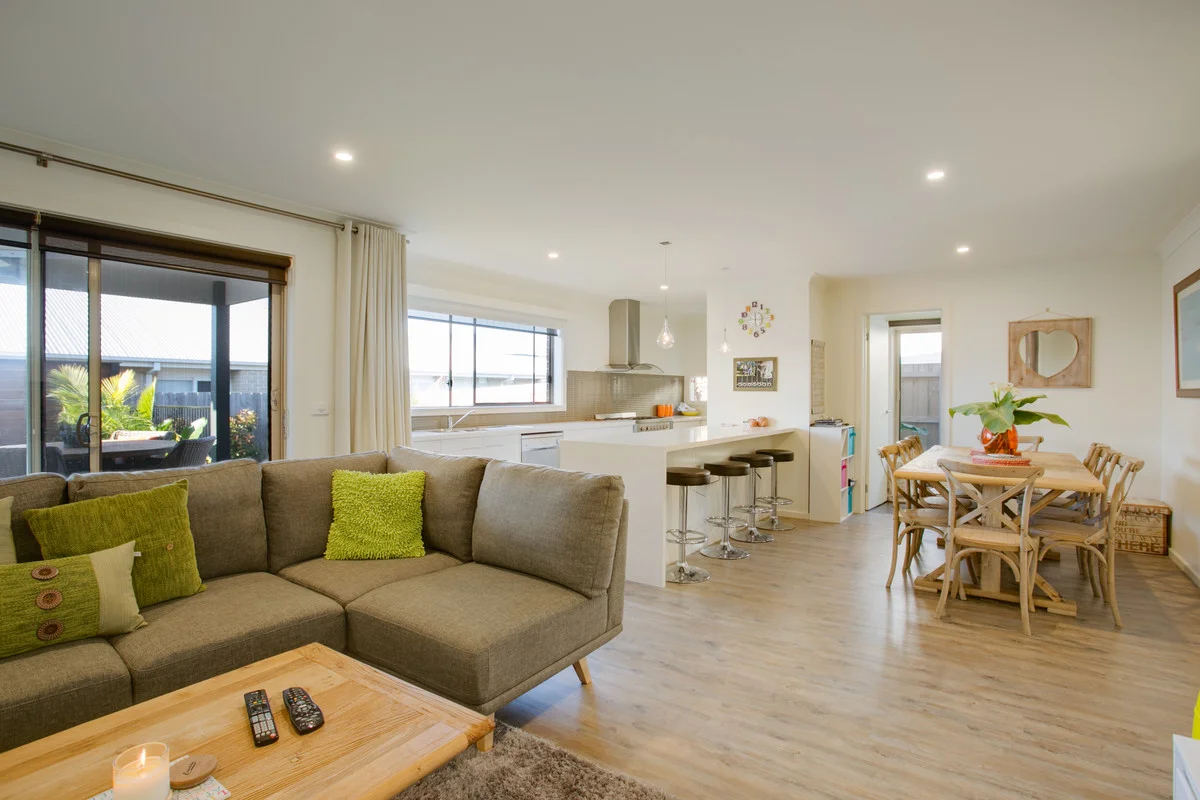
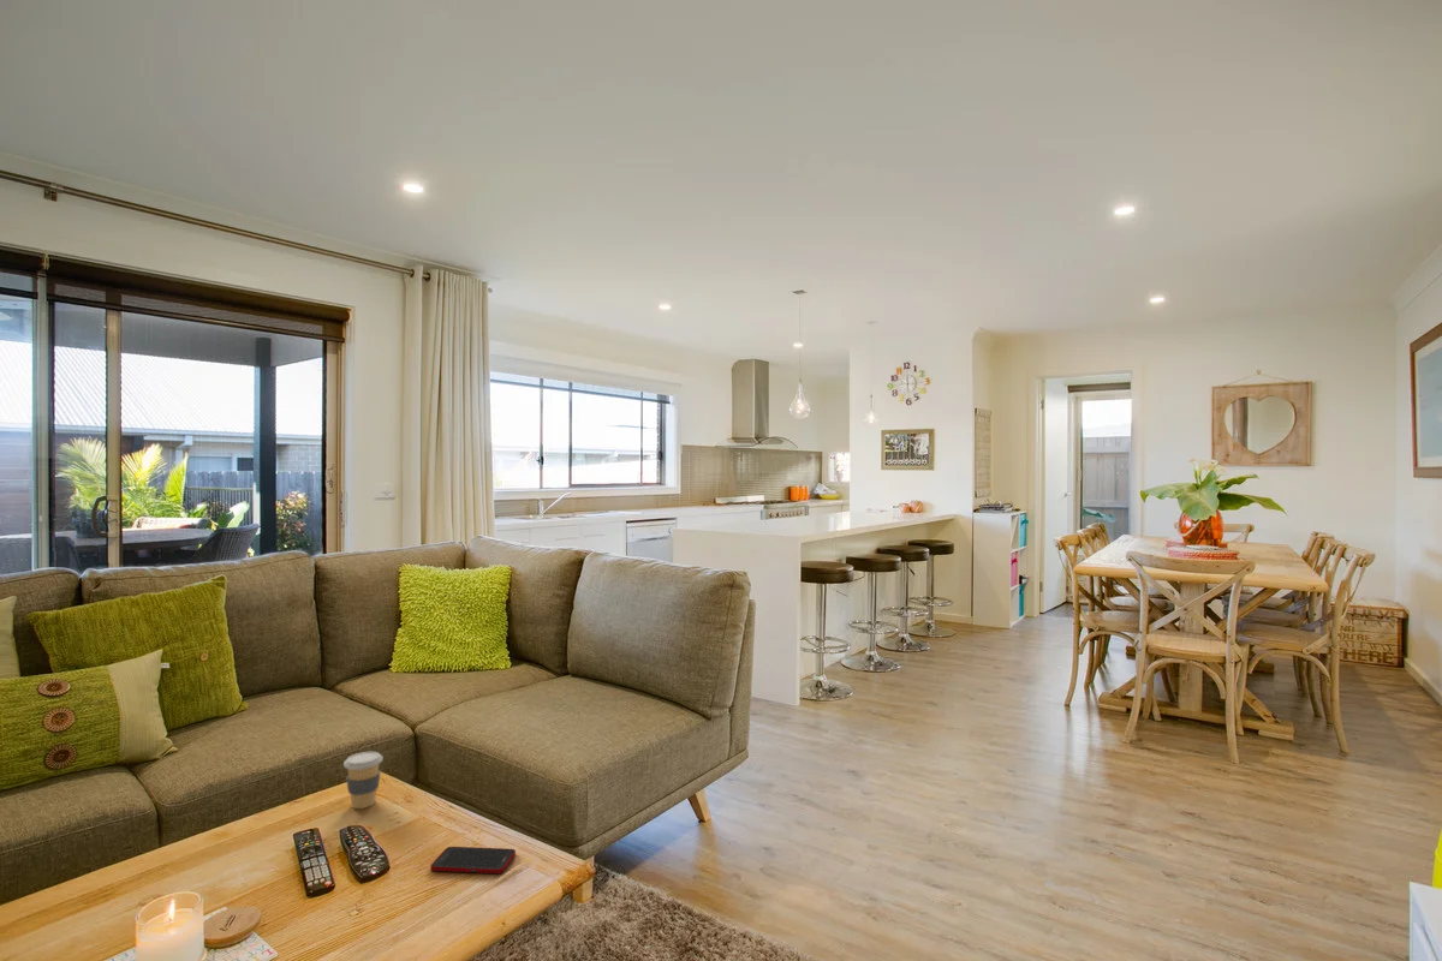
+ cell phone (473, 859)
+ coffee cup (363, 780)
